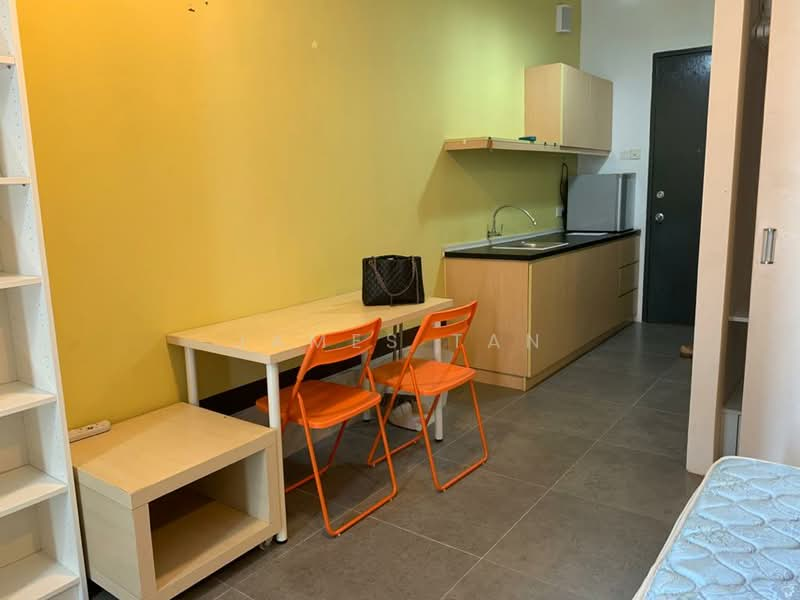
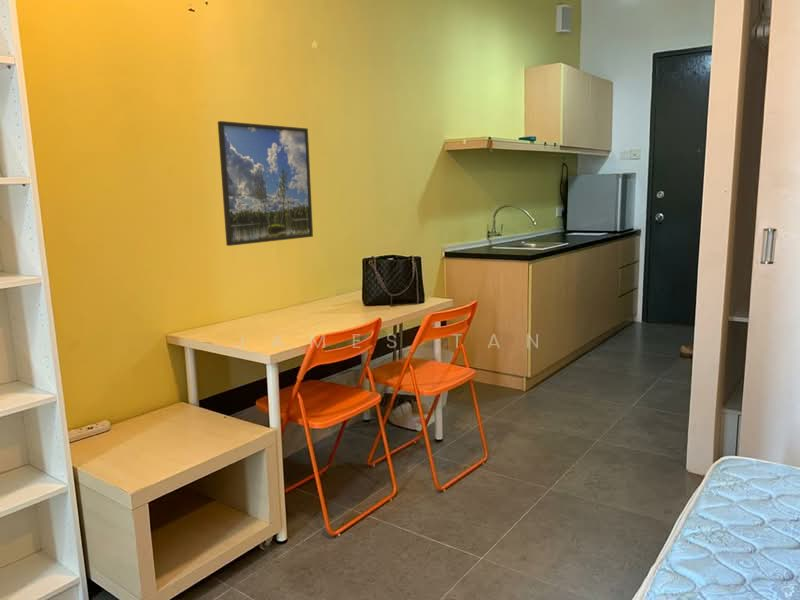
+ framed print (269, 183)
